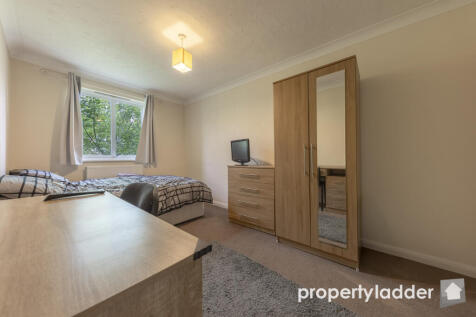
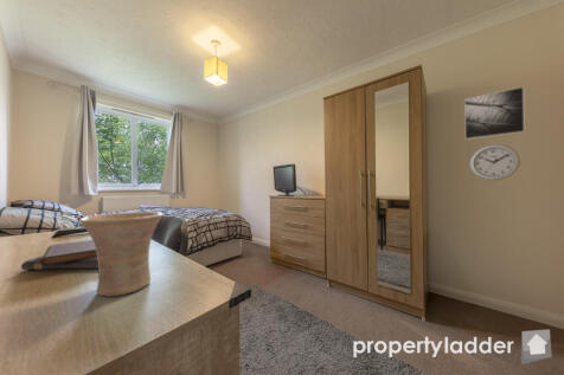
+ vase (124, 251)
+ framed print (492, 115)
+ diary (81, 254)
+ wall clock (493, 162)
